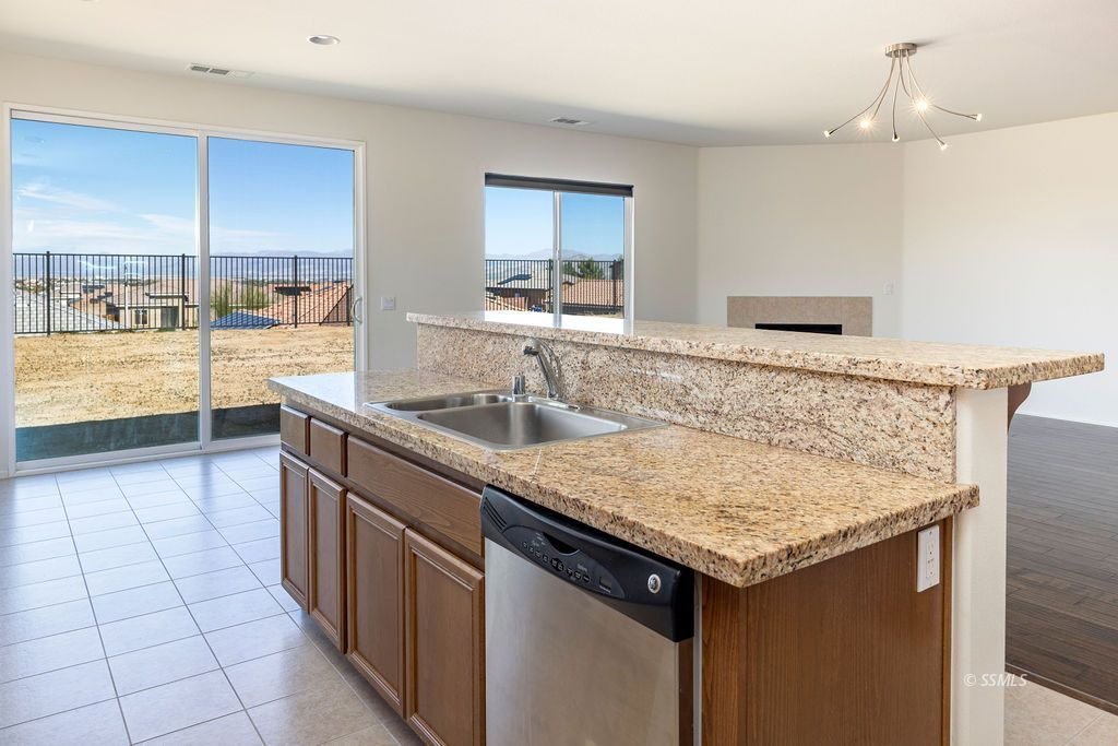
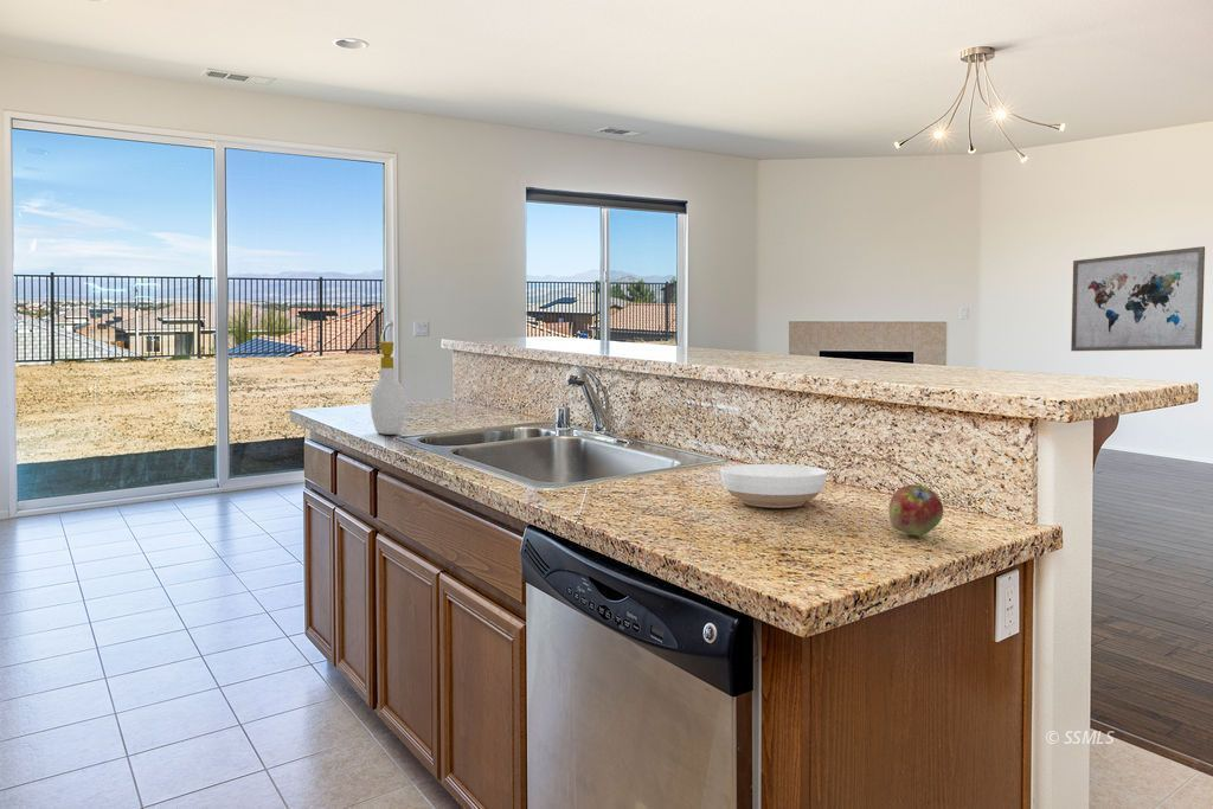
+ soap bottle (386, 387)
+ wall art (1134, 302)
+ fruit (914, 511)
+ bowl (772, 486)
